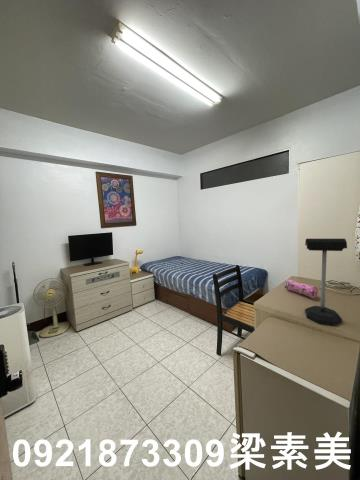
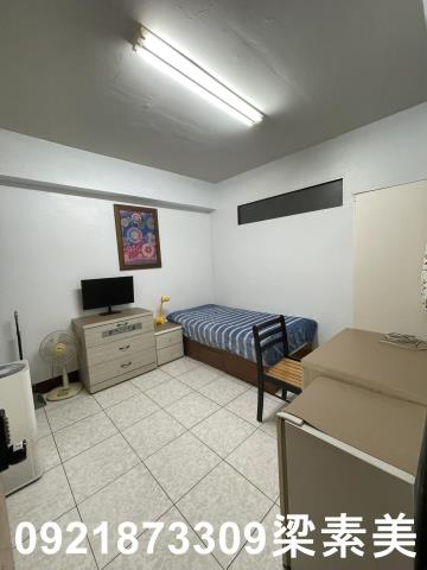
- mailbox (323, 278)
- pencil case (300, 288)
